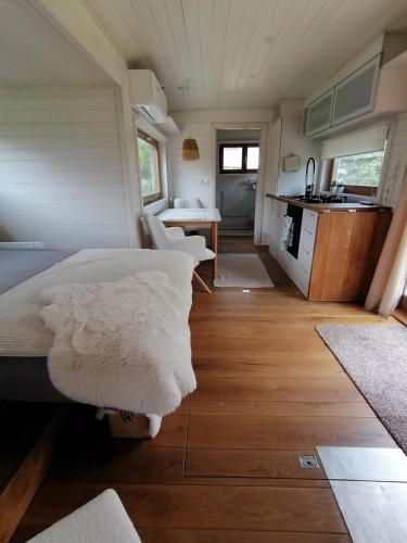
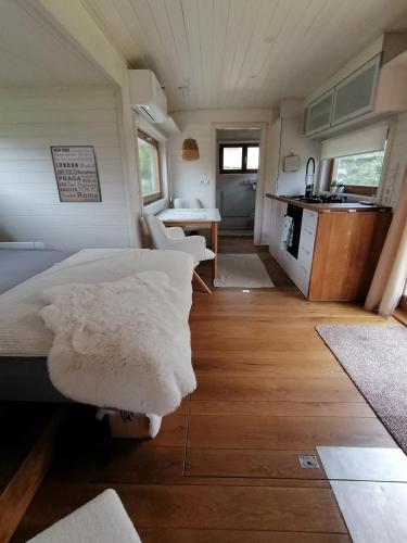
+ wall art (77, 175)
